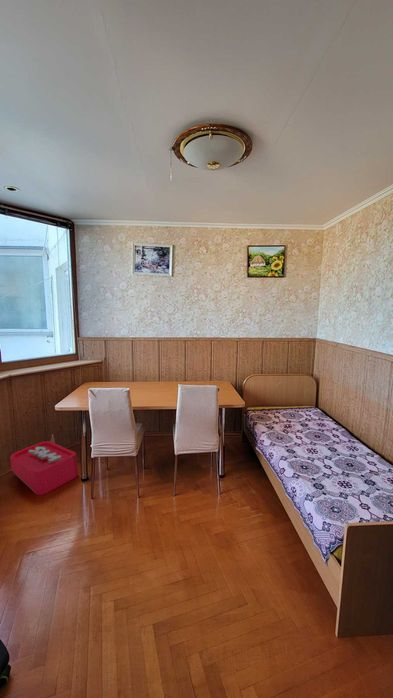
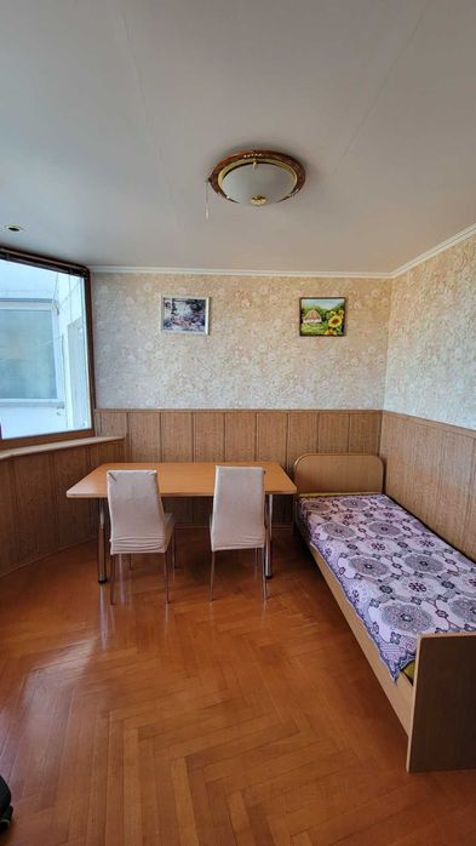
- storage bin (47, 461)
